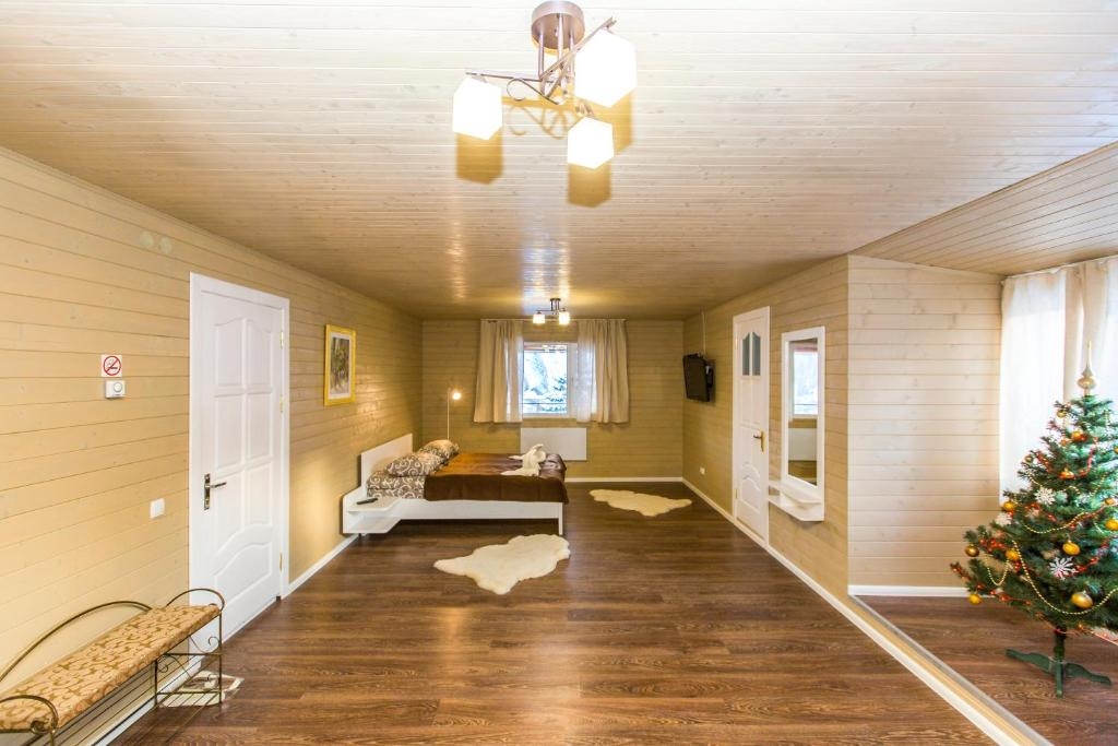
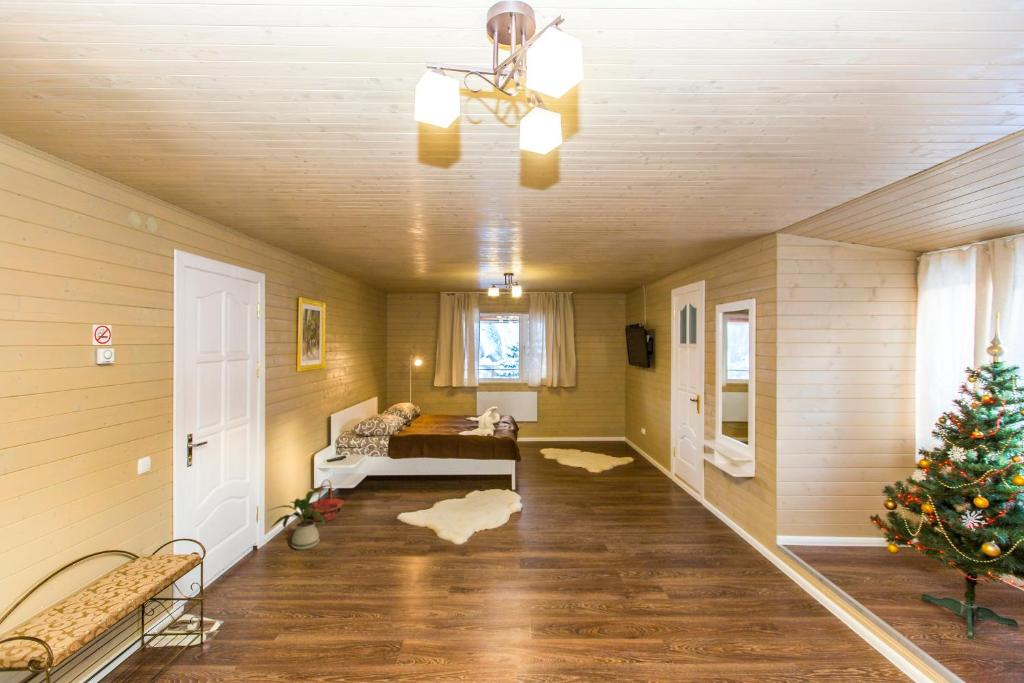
+ basket (325, 499)
+ house plant (300, 515)
